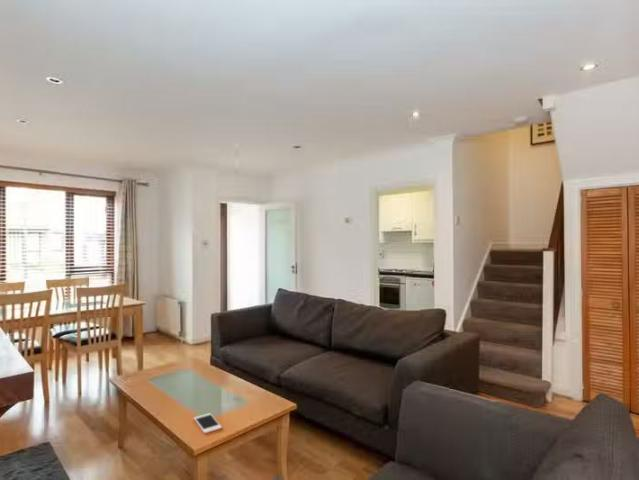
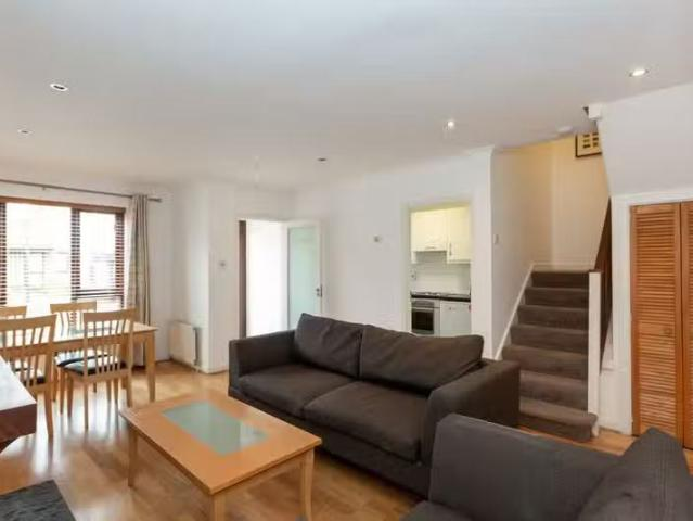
- cell phone (207, 422)
